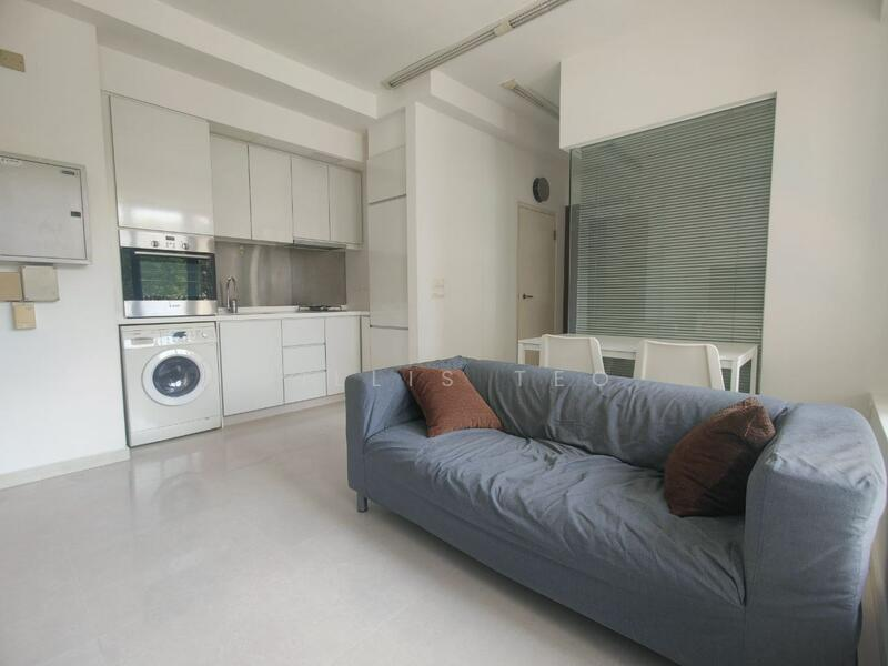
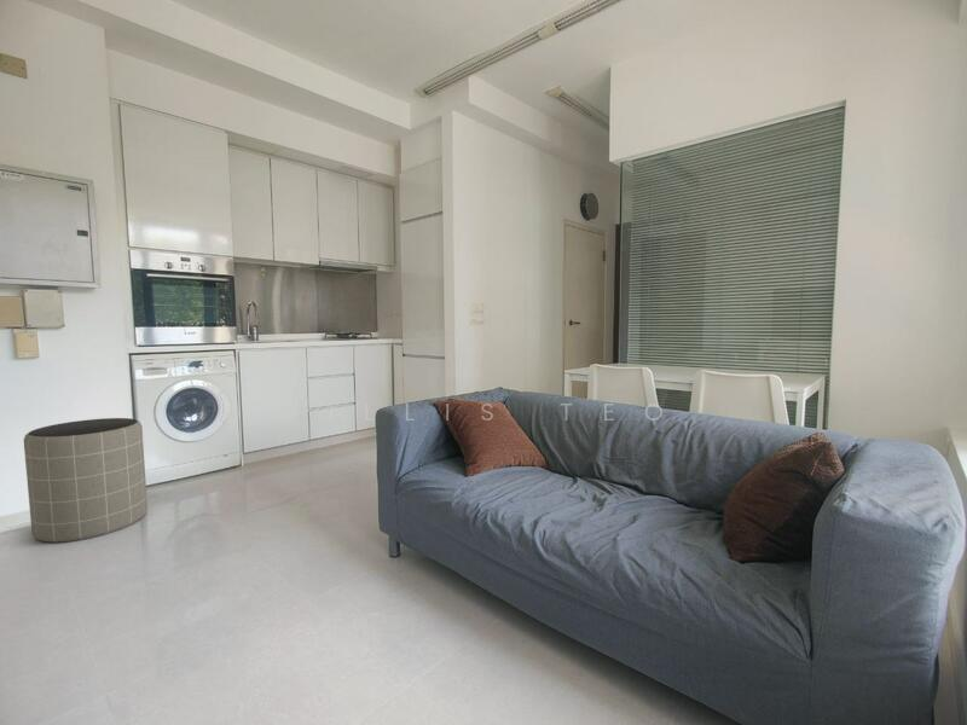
+ trash can (89, 475)
